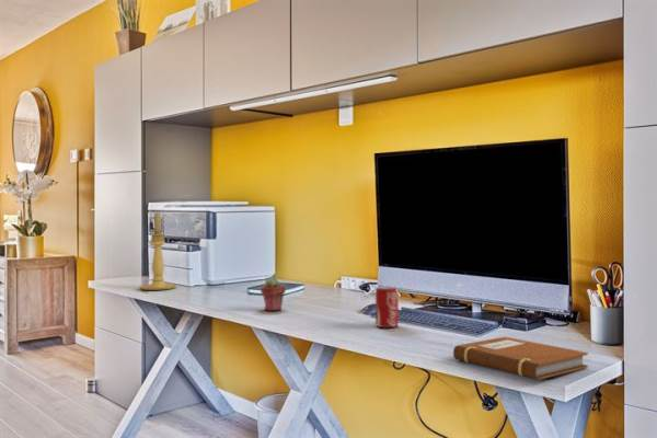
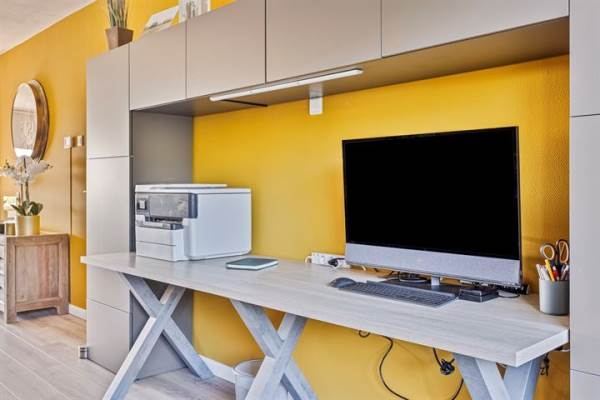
- potted succulent (273, 292)
- beverage can (387, 306)
- candle holder (158, 250)
- notebook (516, 355)
